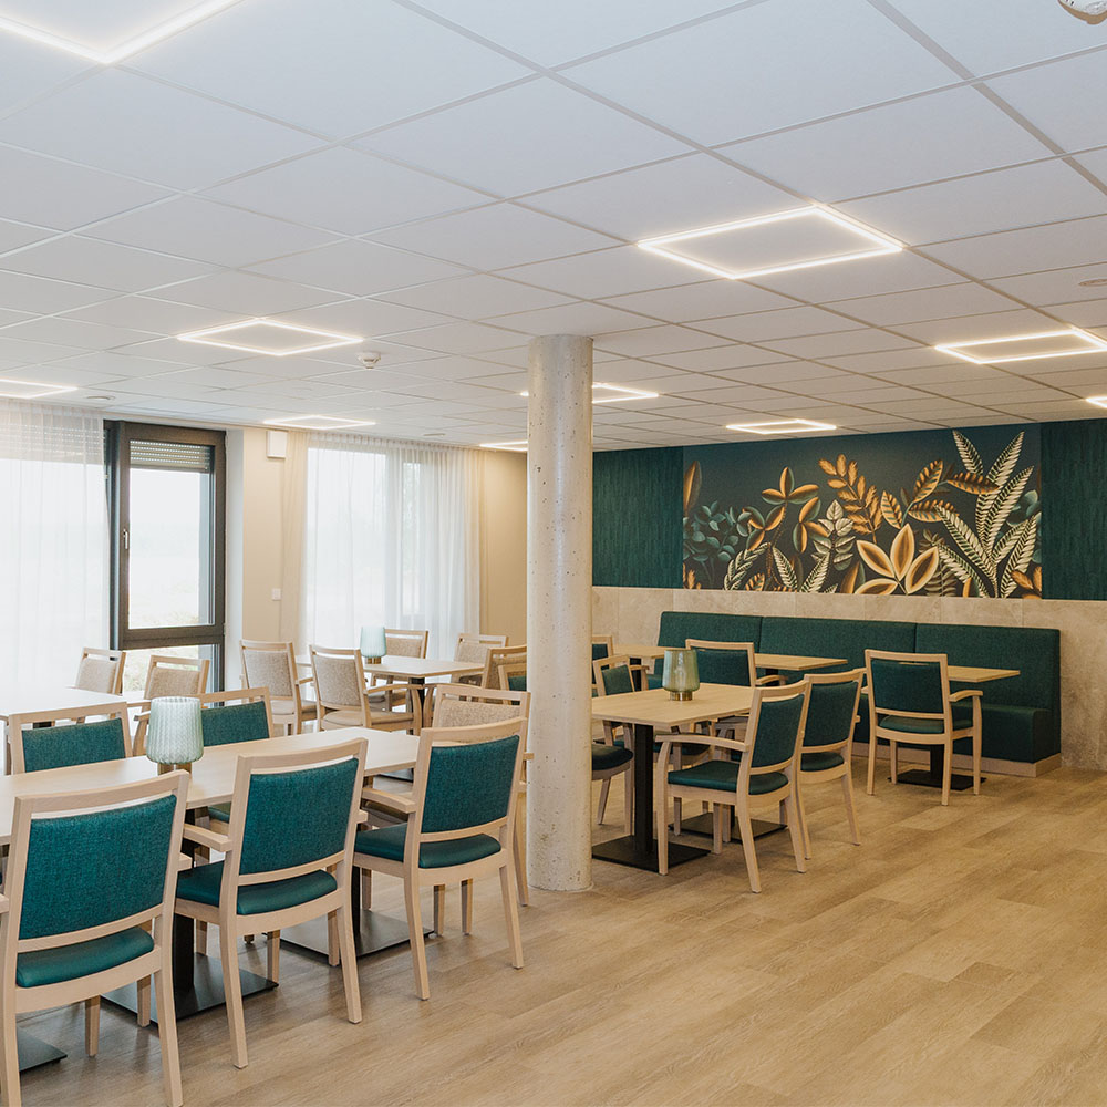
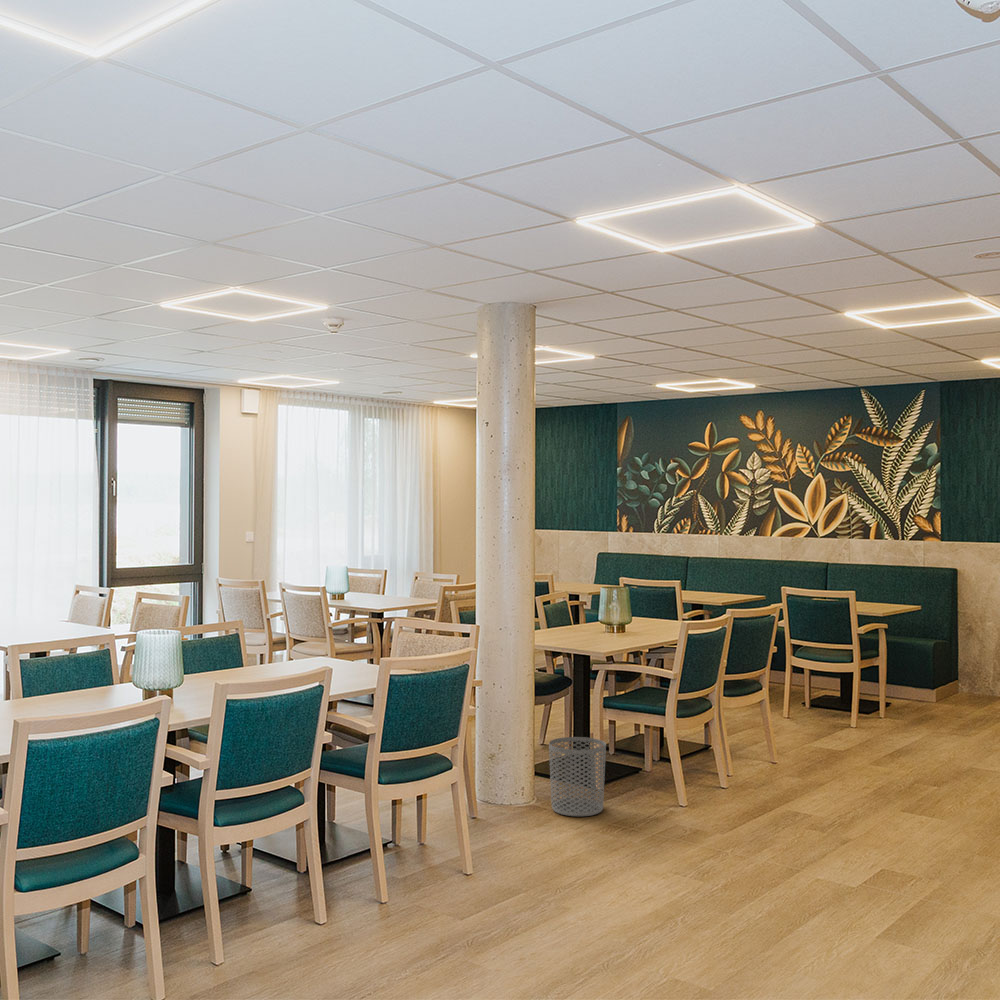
+ waste bin (576, 776)
